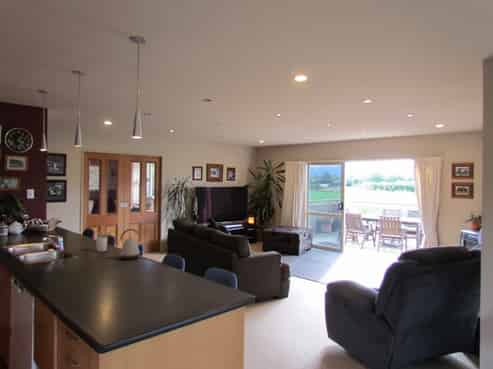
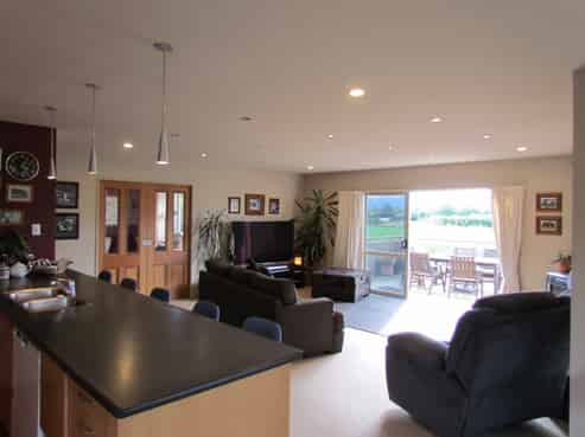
- utensil holder (104, 240)
- kettle (130, 243)
